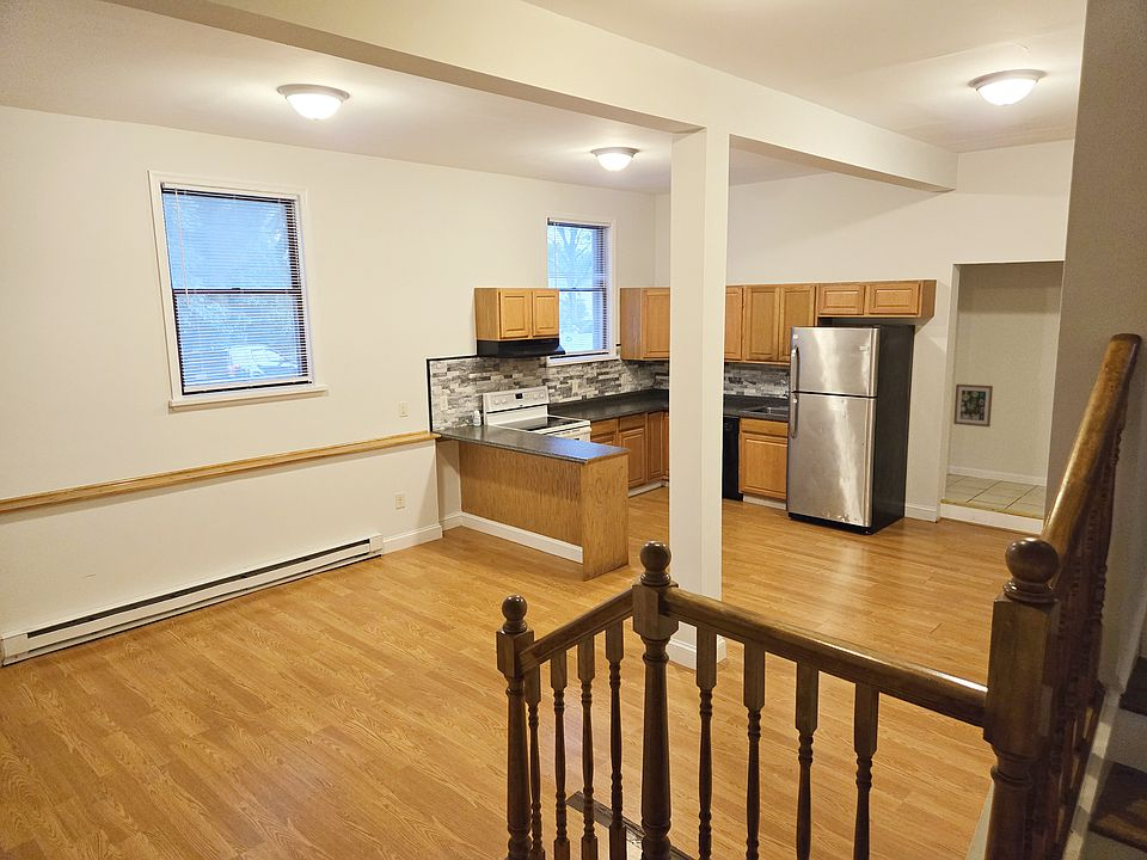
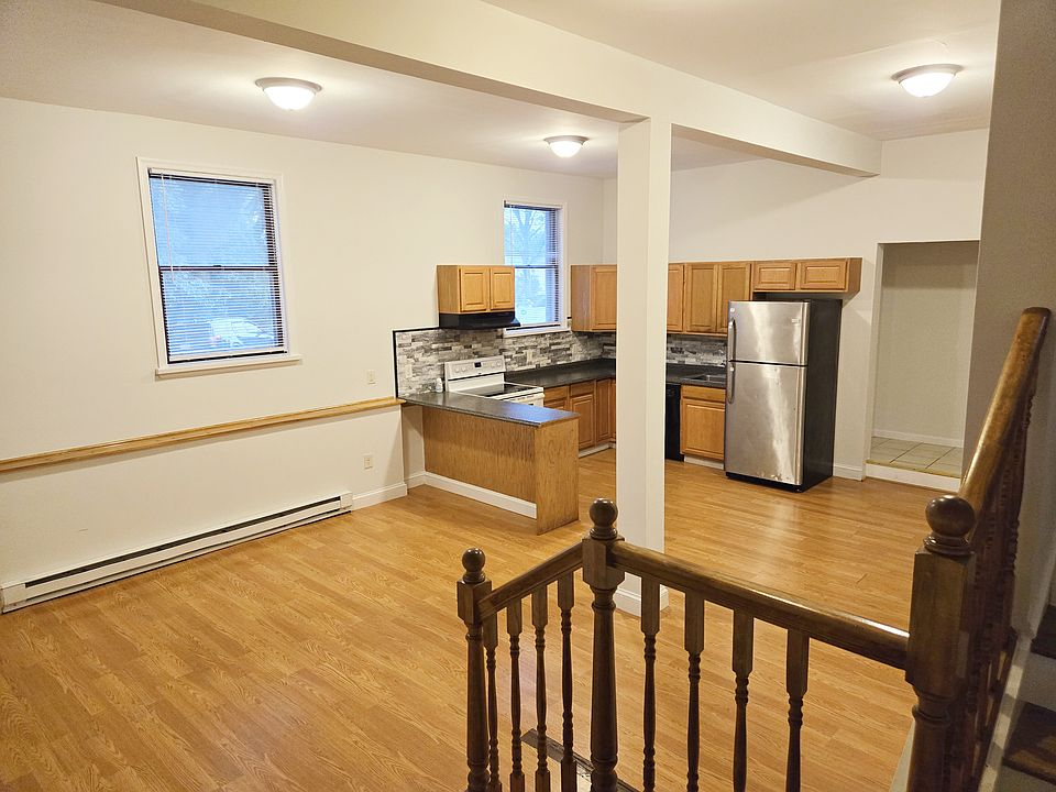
- wall art (973, 405)
